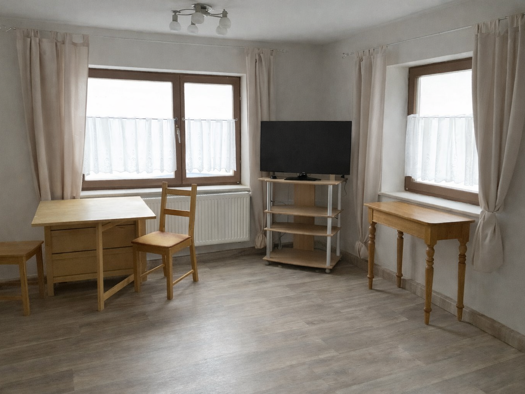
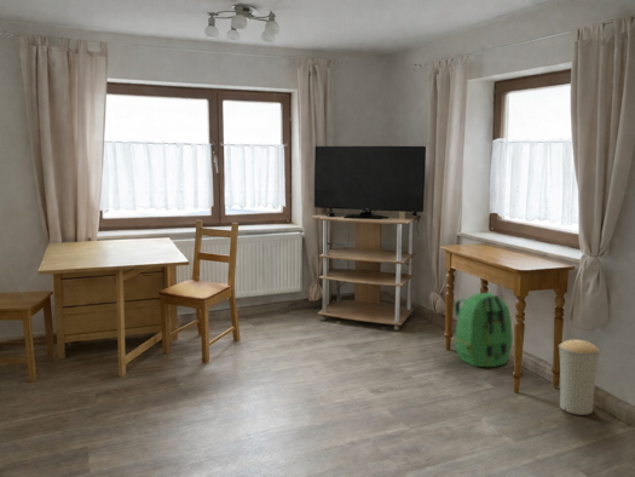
+ backpack (481, 324)
+ trash can (577, 374)
